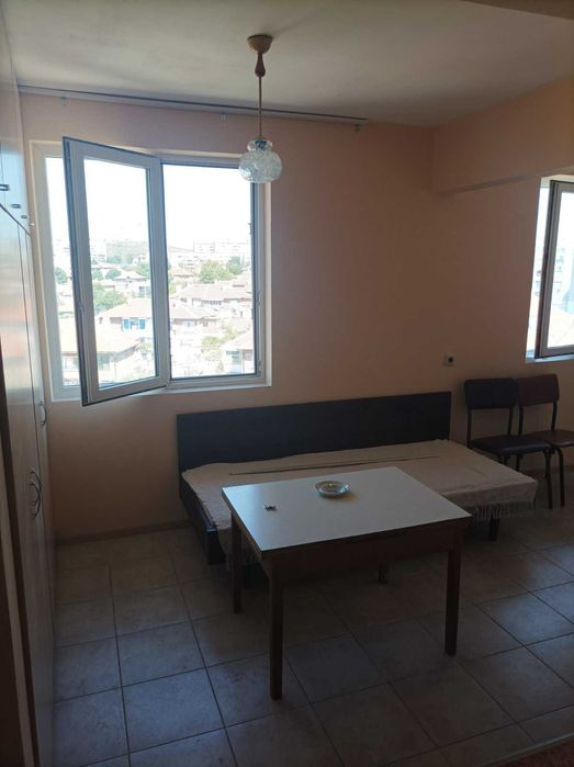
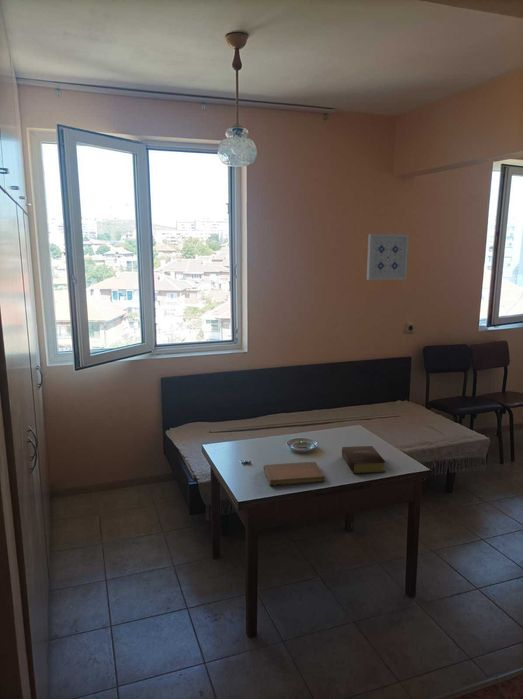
+ notebook (293, 472)
+ bible (362, 459)
+ wall art (387, 257)
